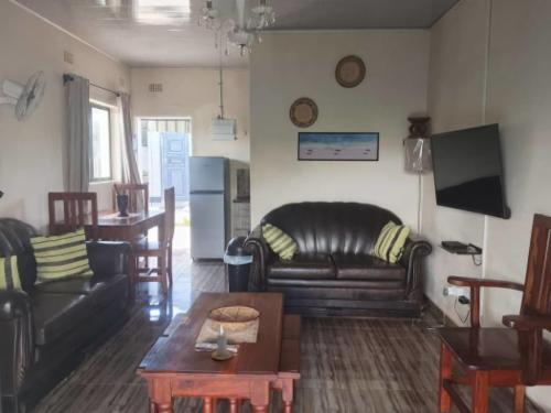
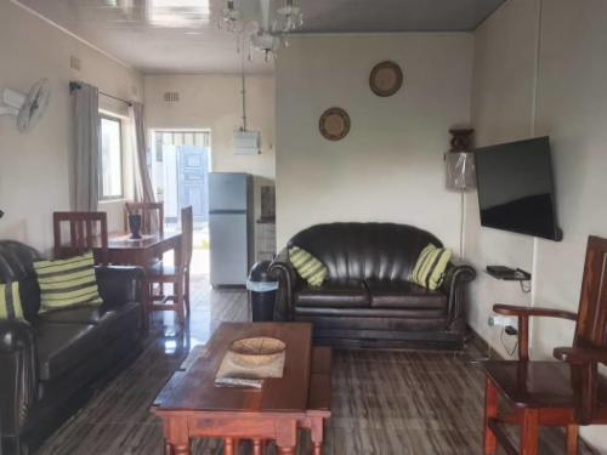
- wall art (337, 146)
- candle (222, 339)
